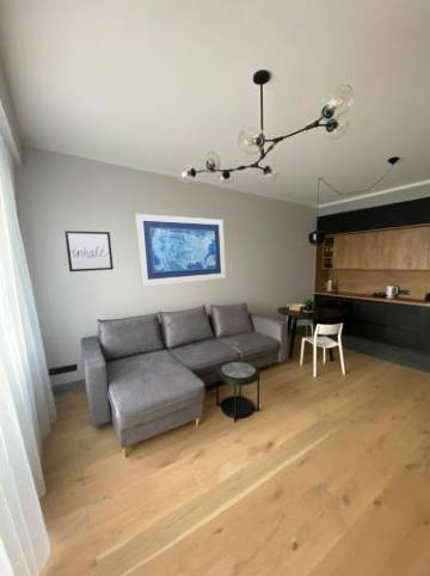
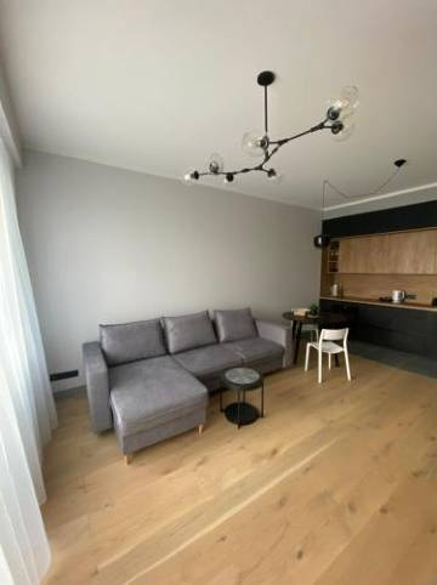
- wall art (90, 251)
- wall art (185, 250)
